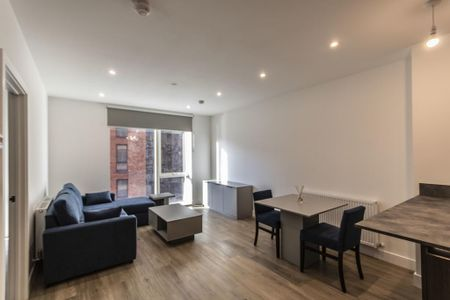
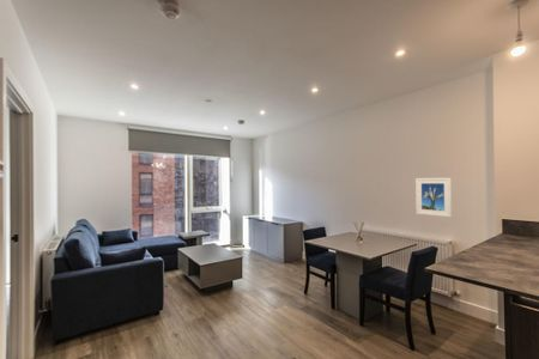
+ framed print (432, 196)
